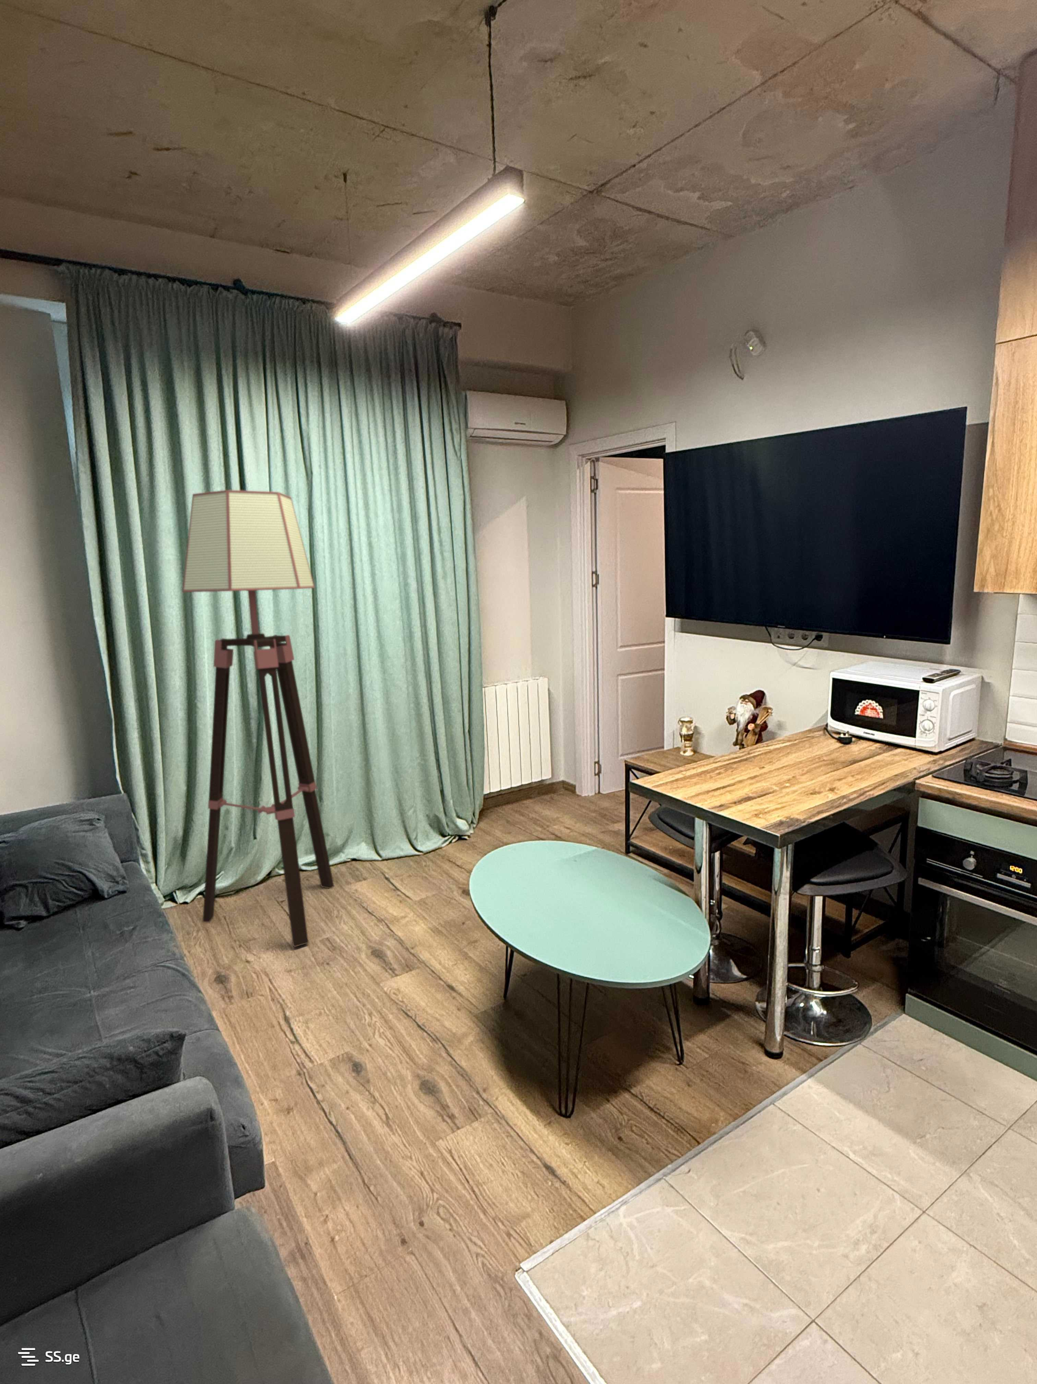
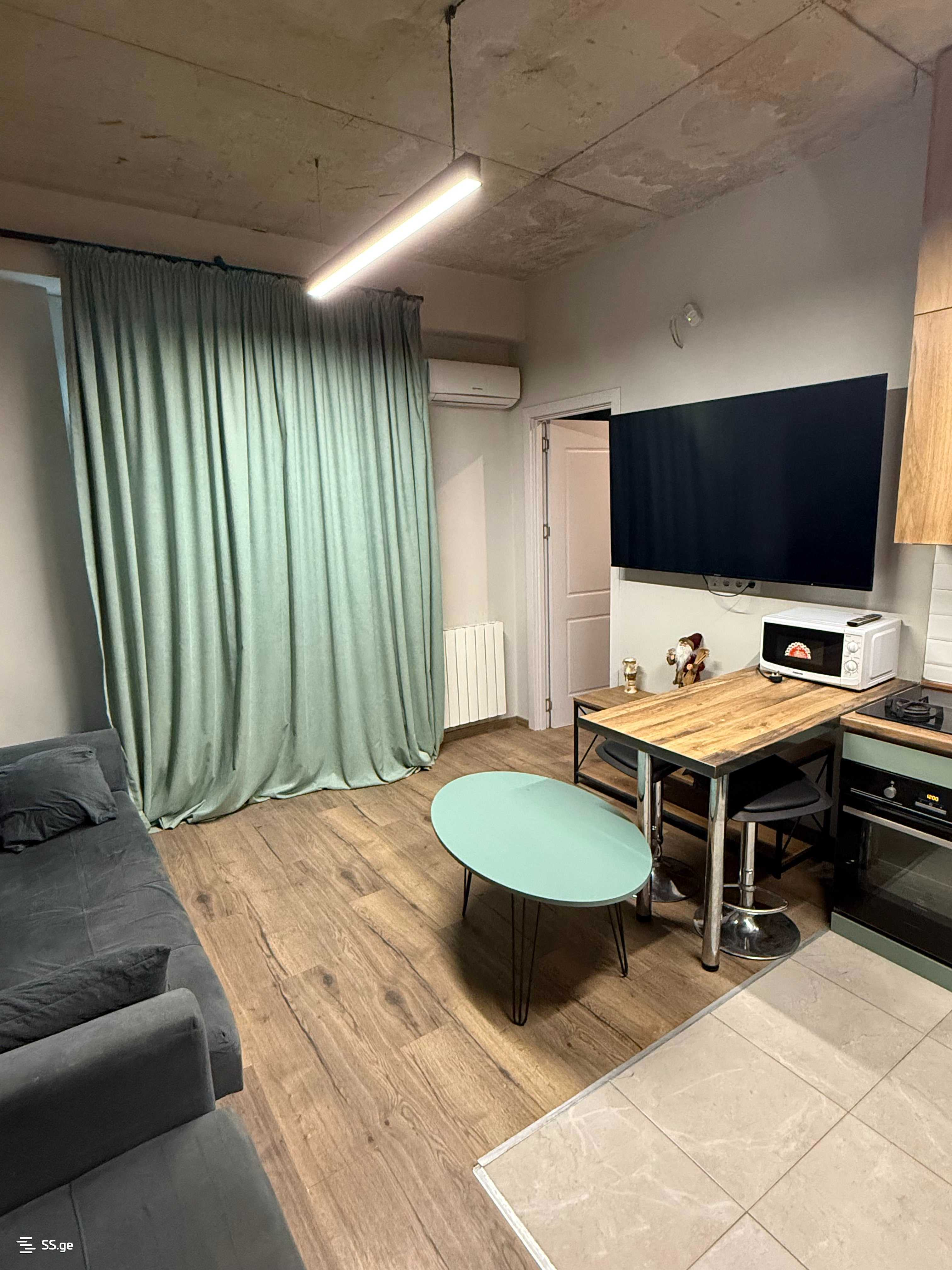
- floor lamp (265, 715)
